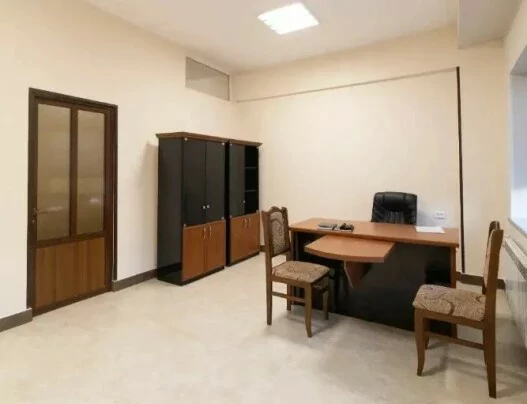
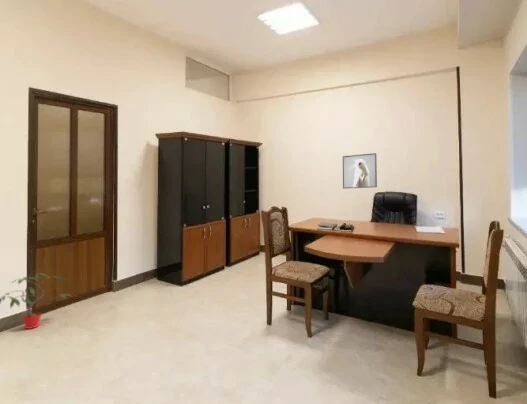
+ potted plant (35, 300)
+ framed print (359, 171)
